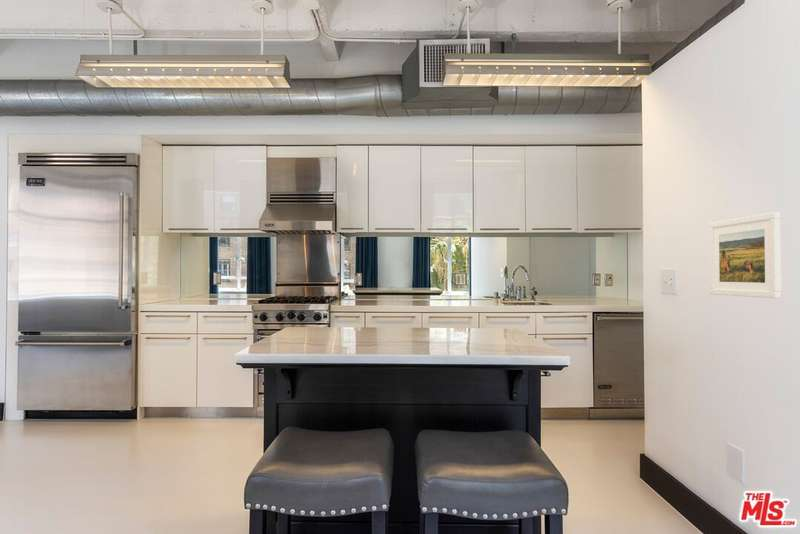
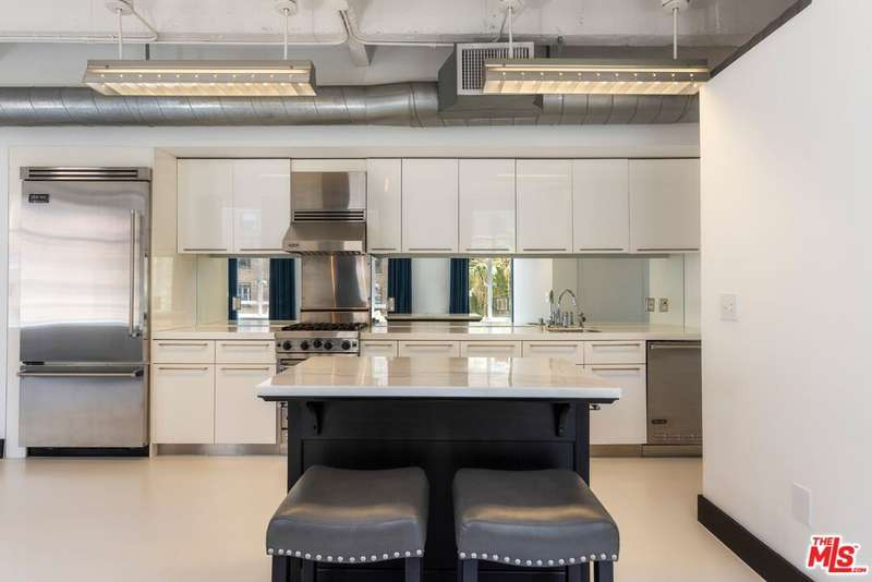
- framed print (741, 257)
